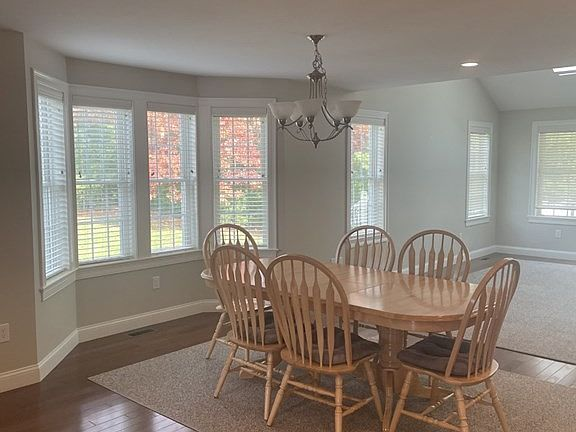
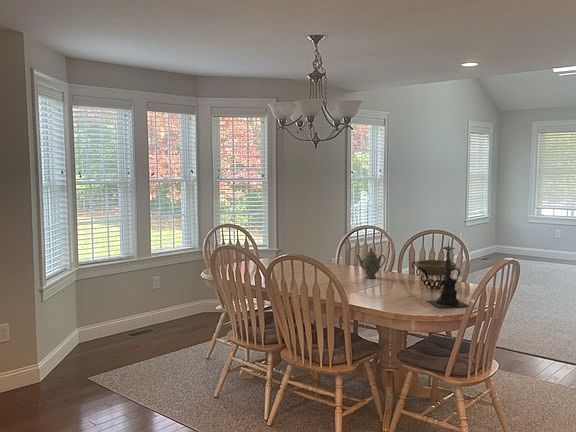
+ chinaware (370, 262)
+ candle holder (448, 270)
+ decorative bowl (434, 275)
